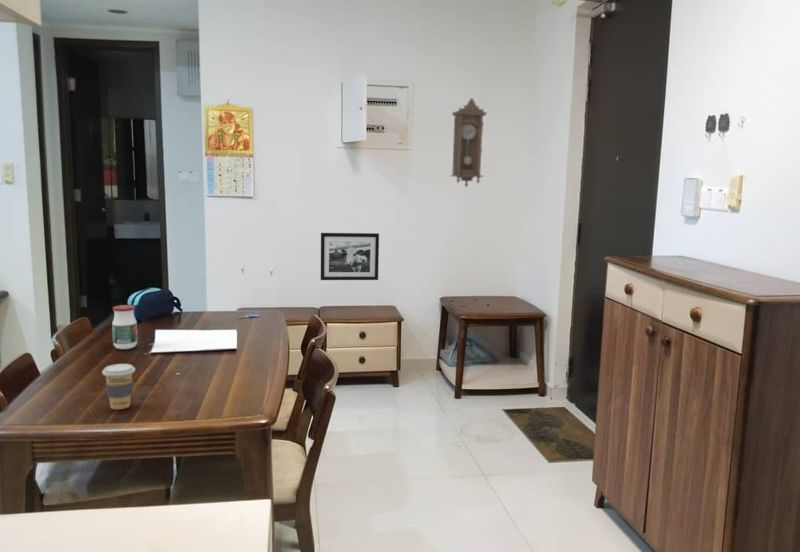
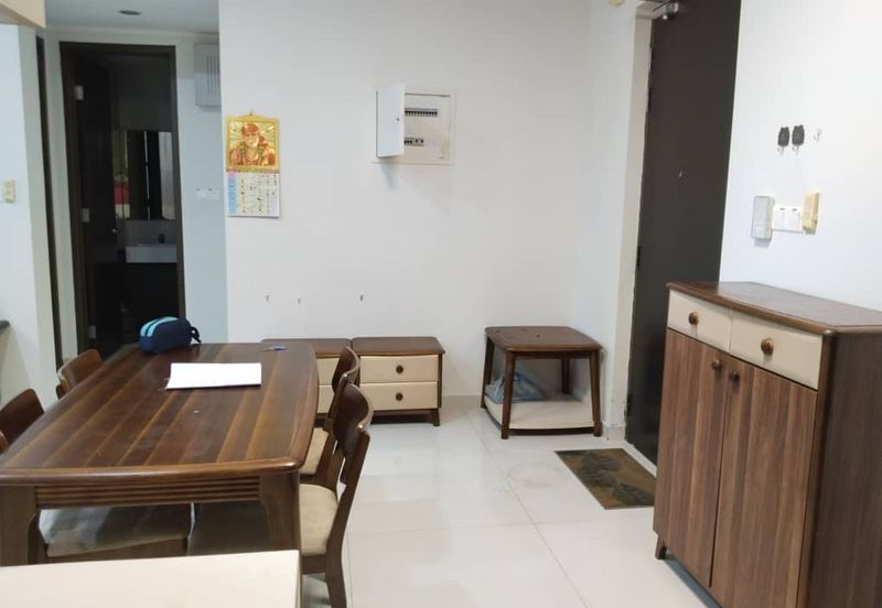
- coffee cup (119, 386)
- jar (124, 327)
- picture frame (349, 256)
- pendulum clock (467, 143)
